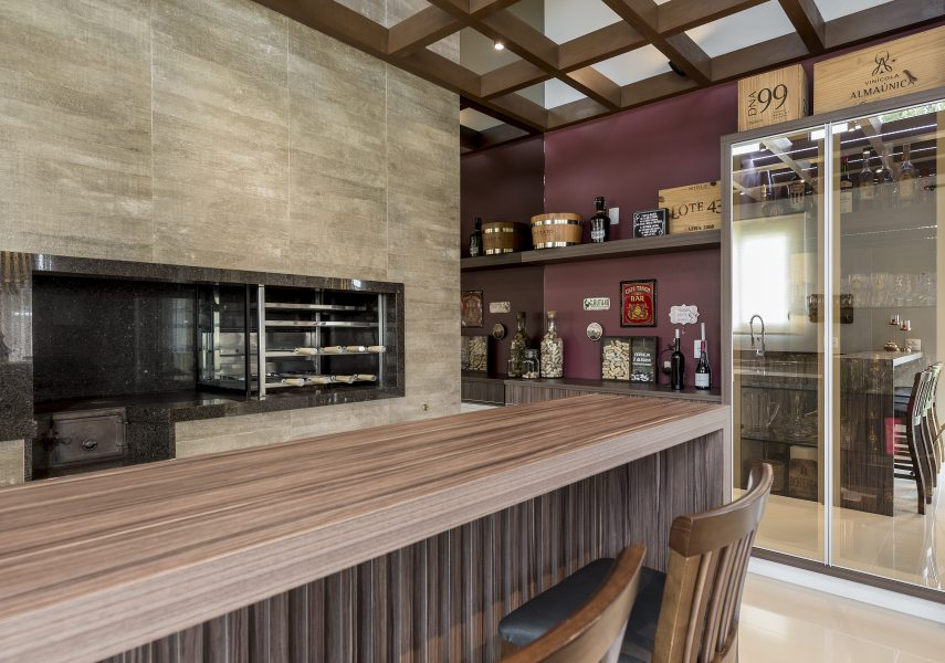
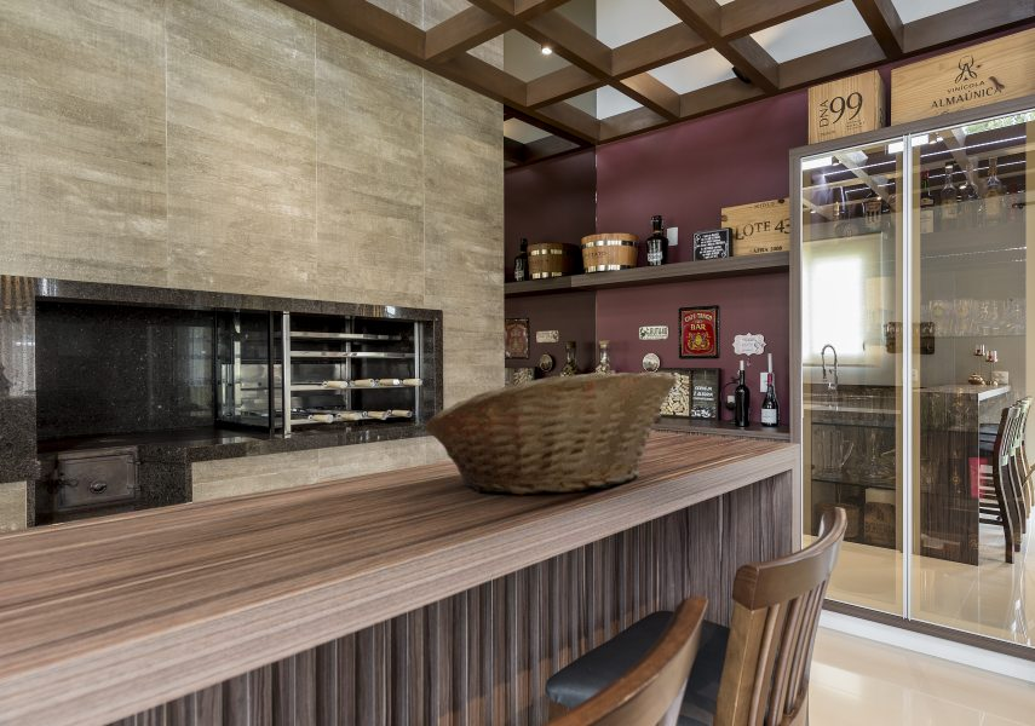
+ fruit basket (557, 425)
